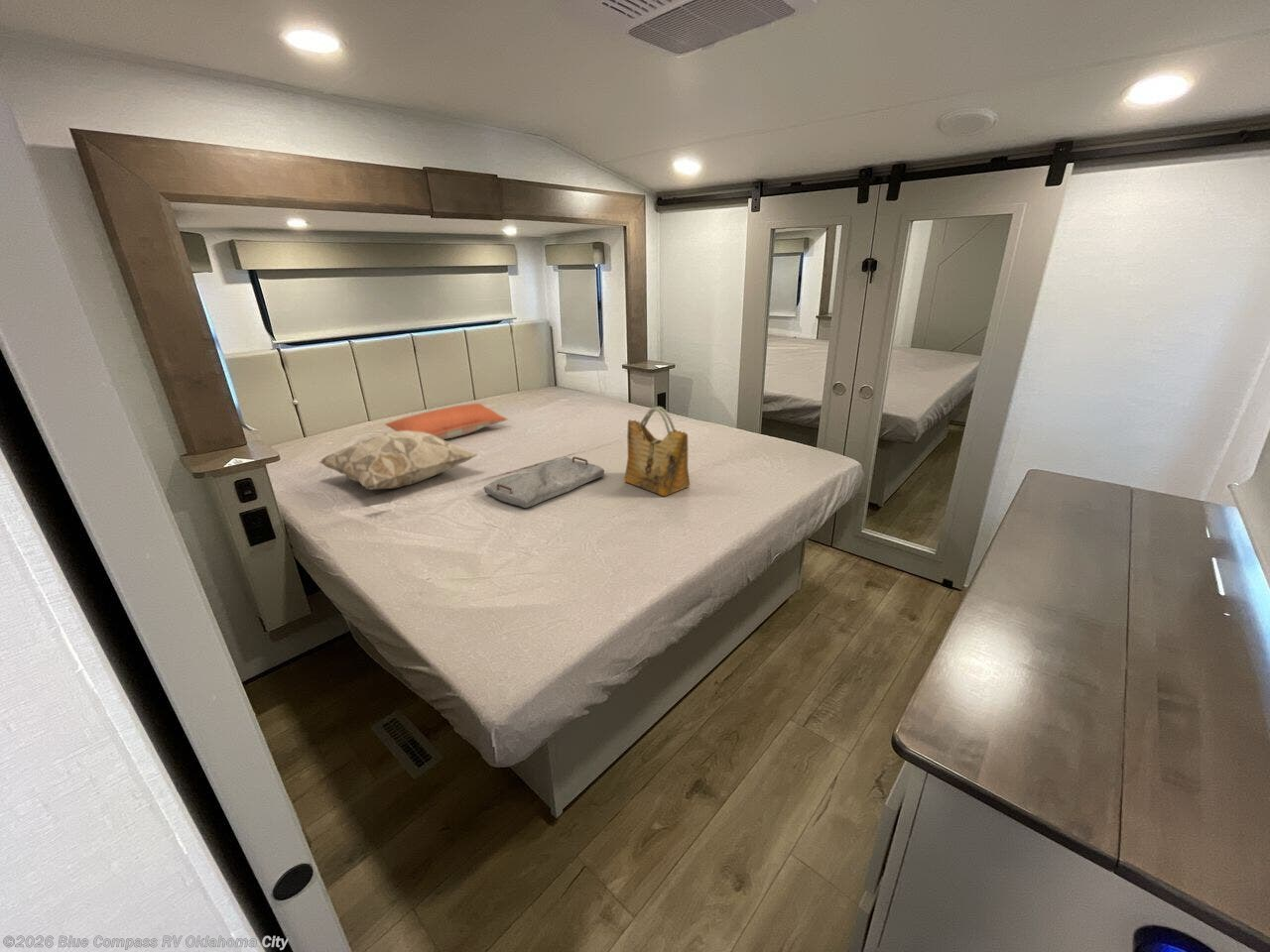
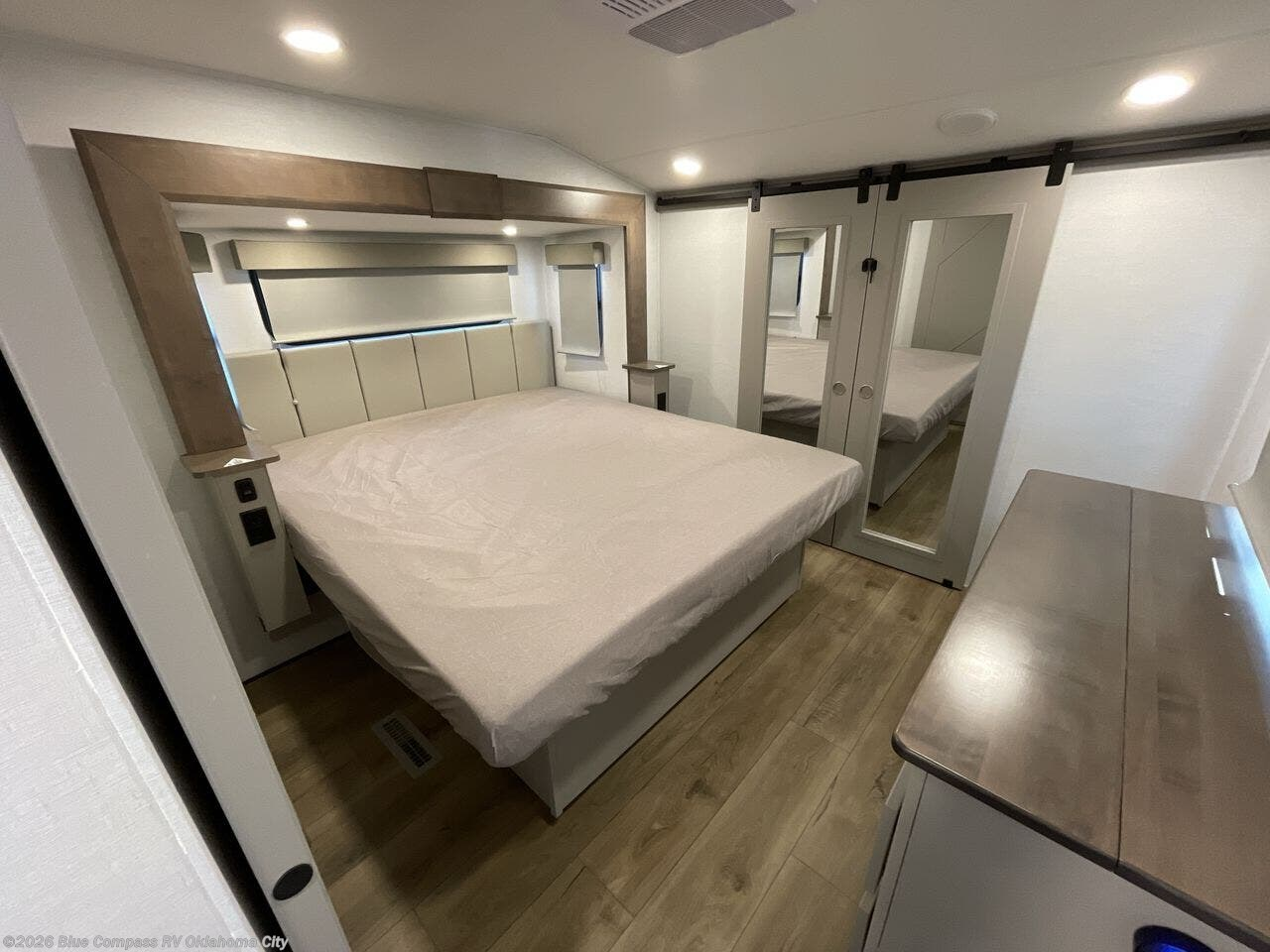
- serving tray (541, 476)
- grocery bag (656, 446)
- pillow (448, 421)
- decorative pillow (399, 458)
